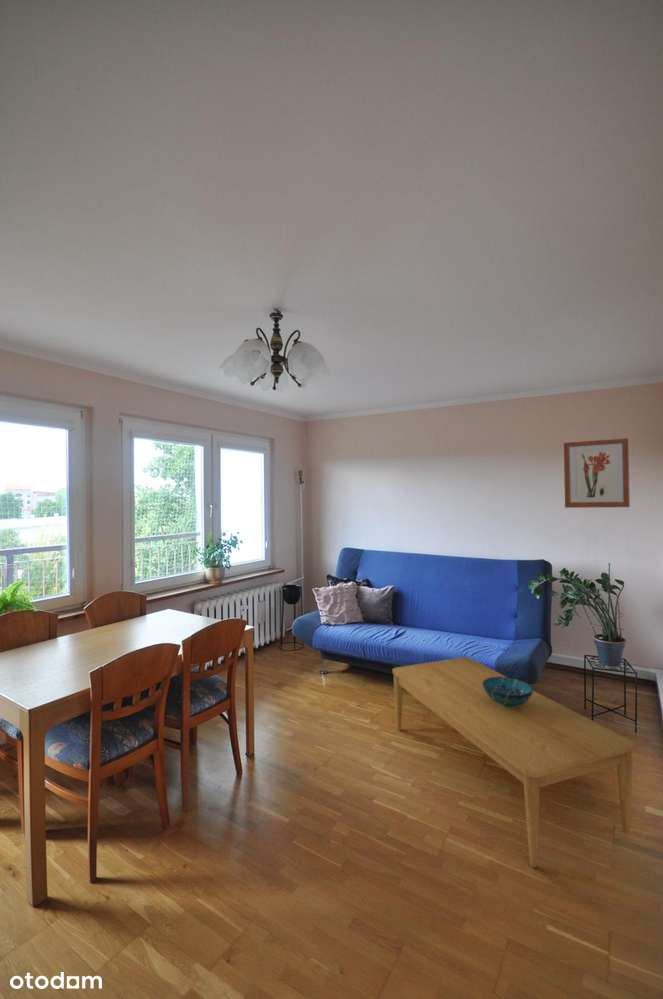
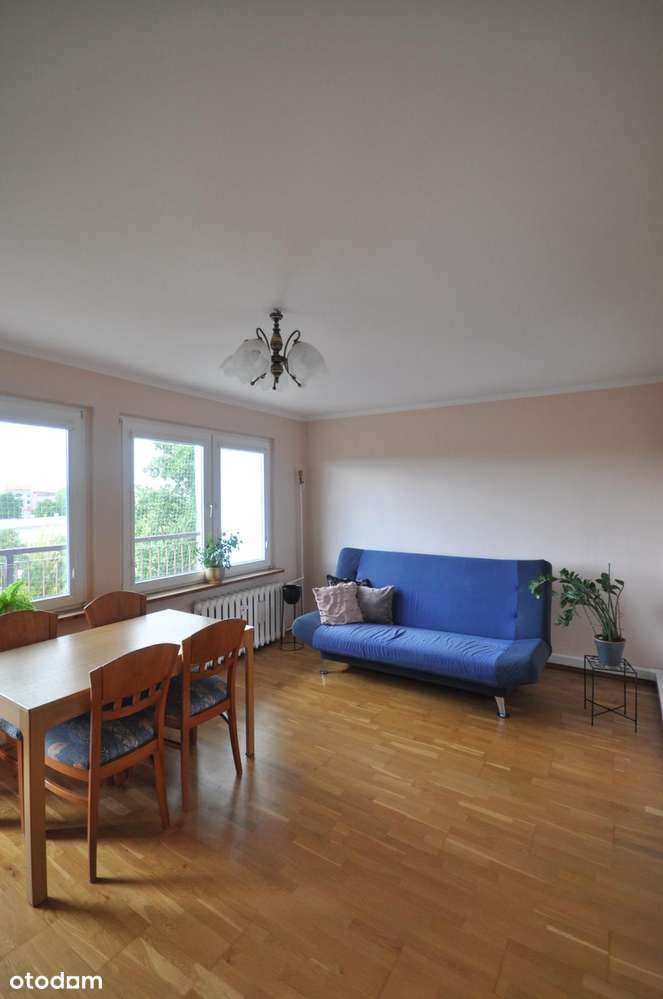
- coffee table (490, 735)
- wall art (595, 474)
- decorative bowl (507, 694)
